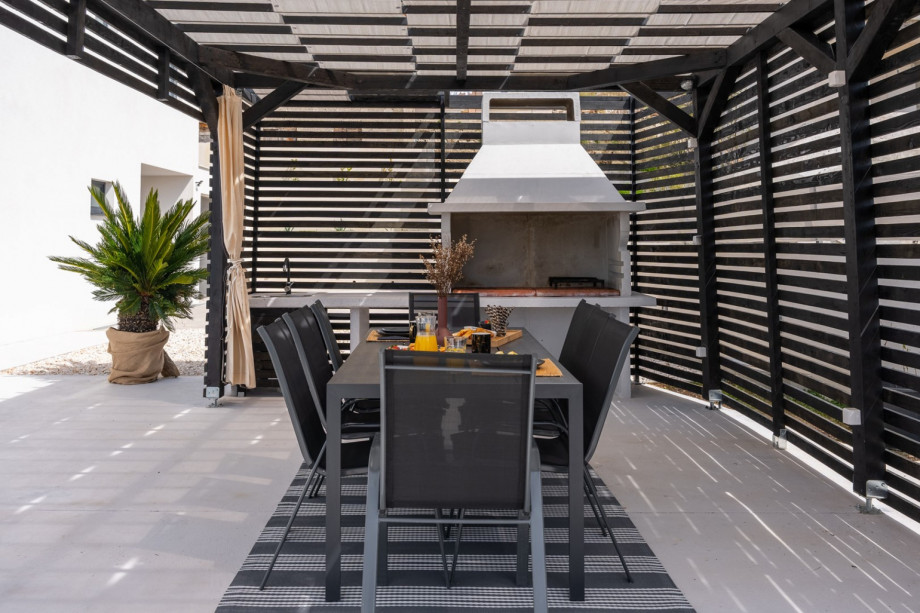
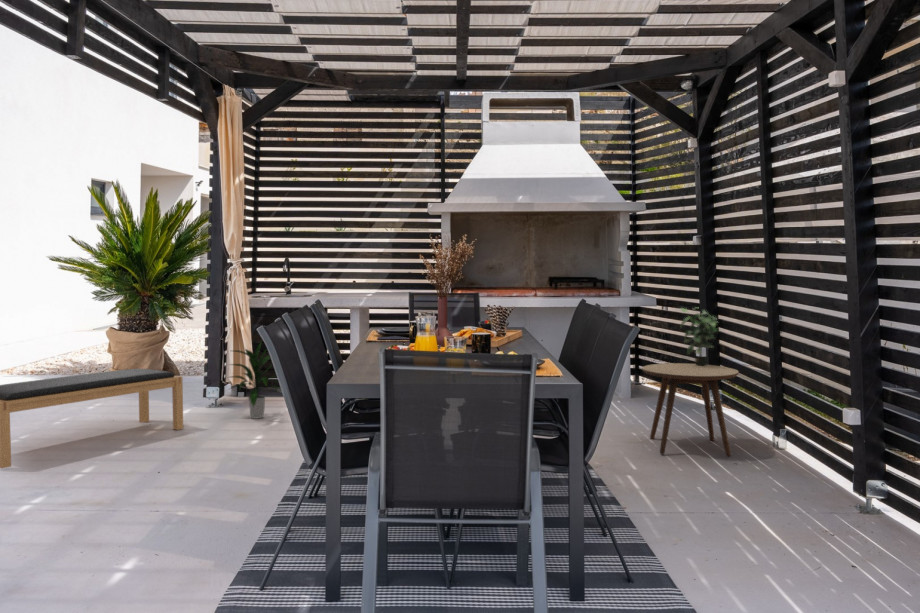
+ side table (673, 403)
+ indoor plant (255, 379)
+ bench (80, 401)
+ potted plant (699, 336)
